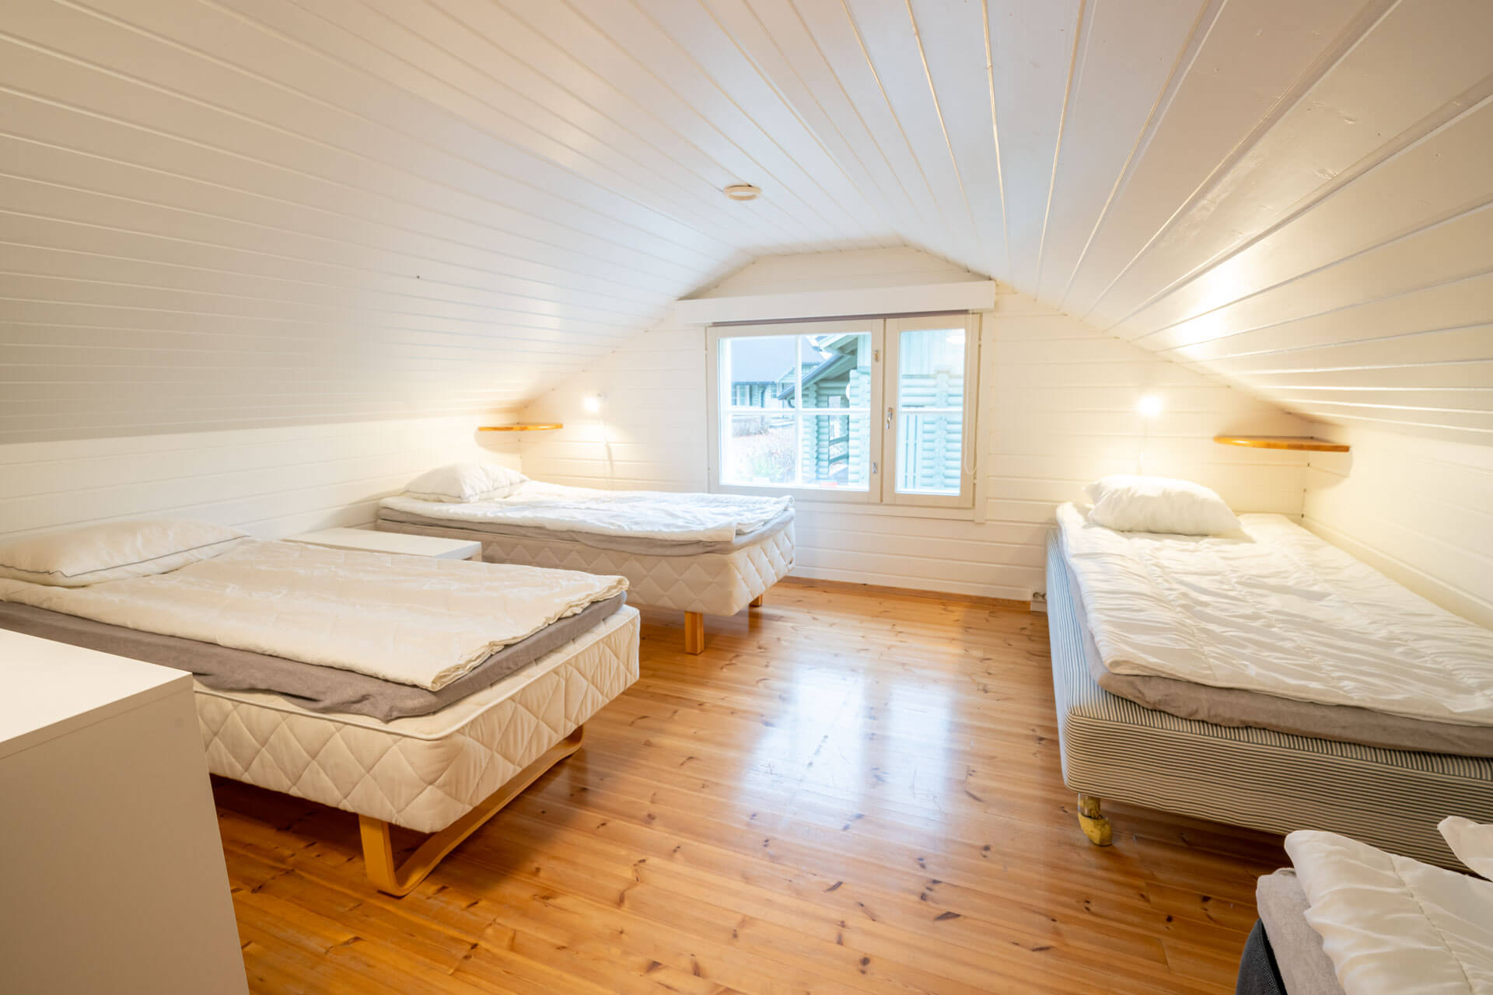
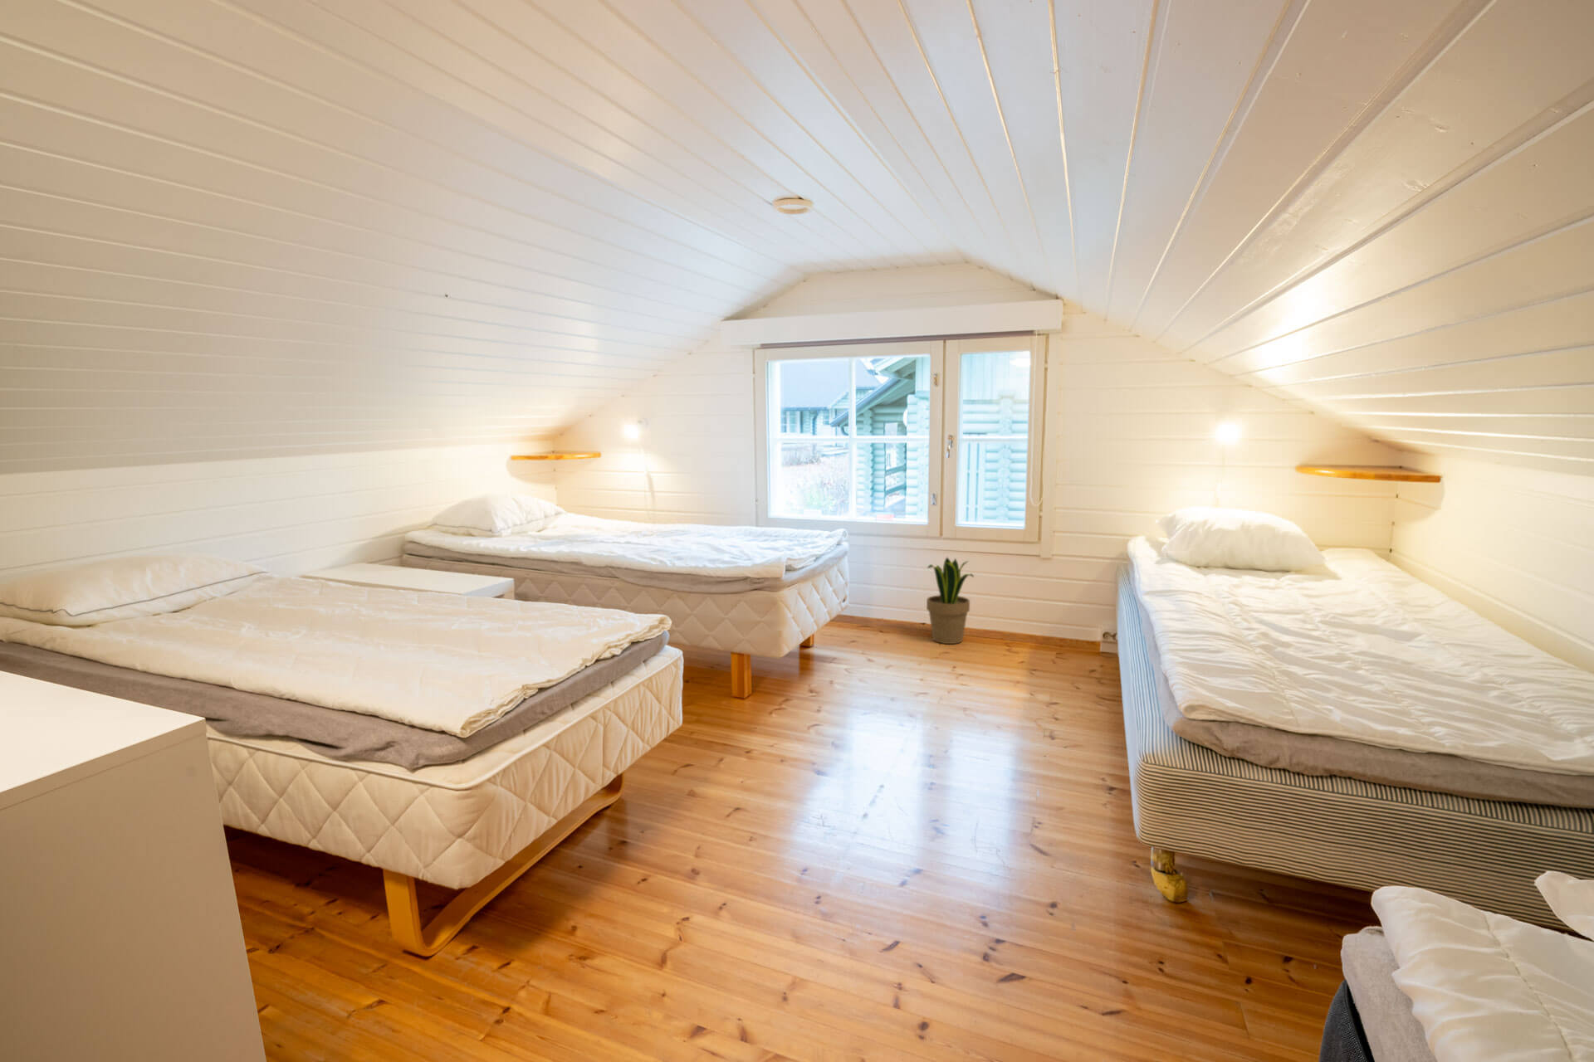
+ potted plant (950, 599)
